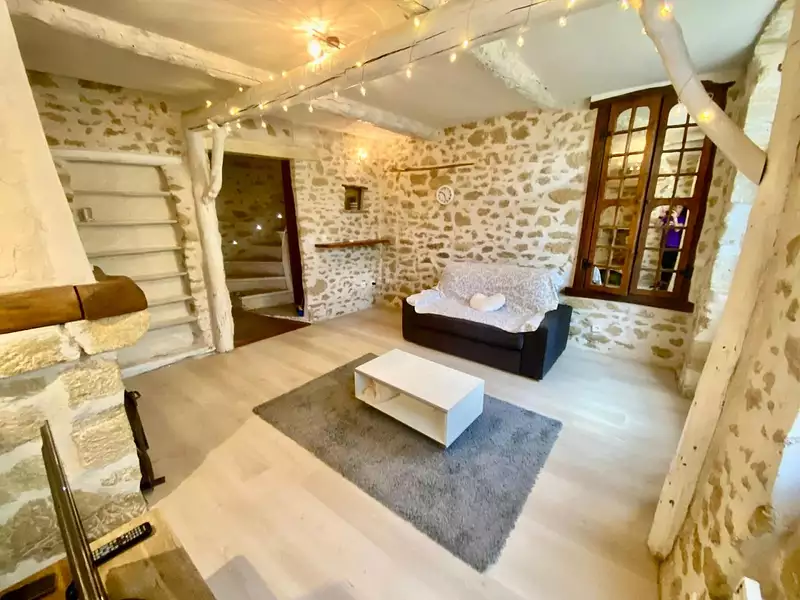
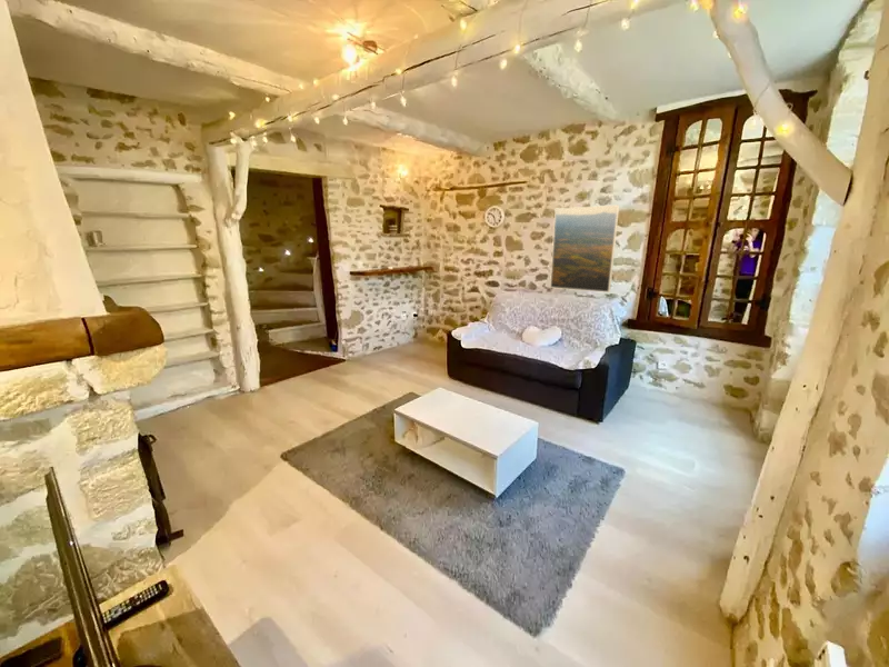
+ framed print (581, 249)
